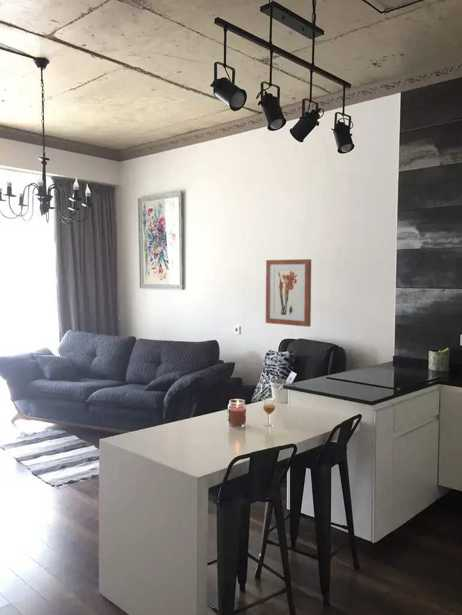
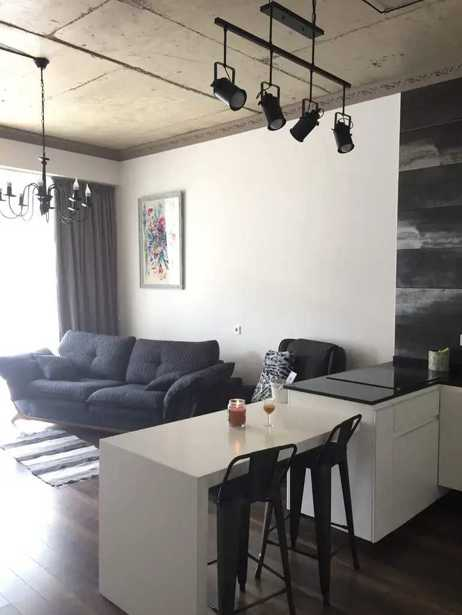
- wall art (287, 292)
